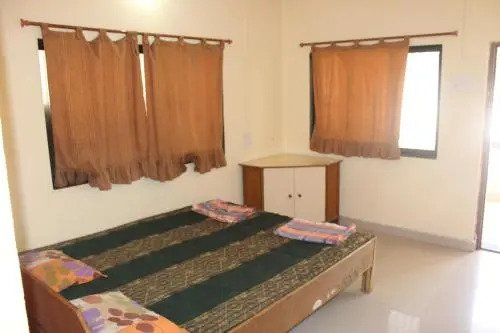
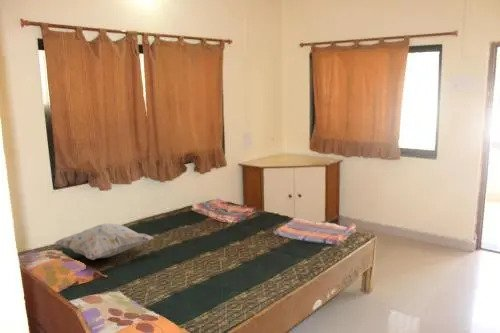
+ decorative pillow (105, 240)
